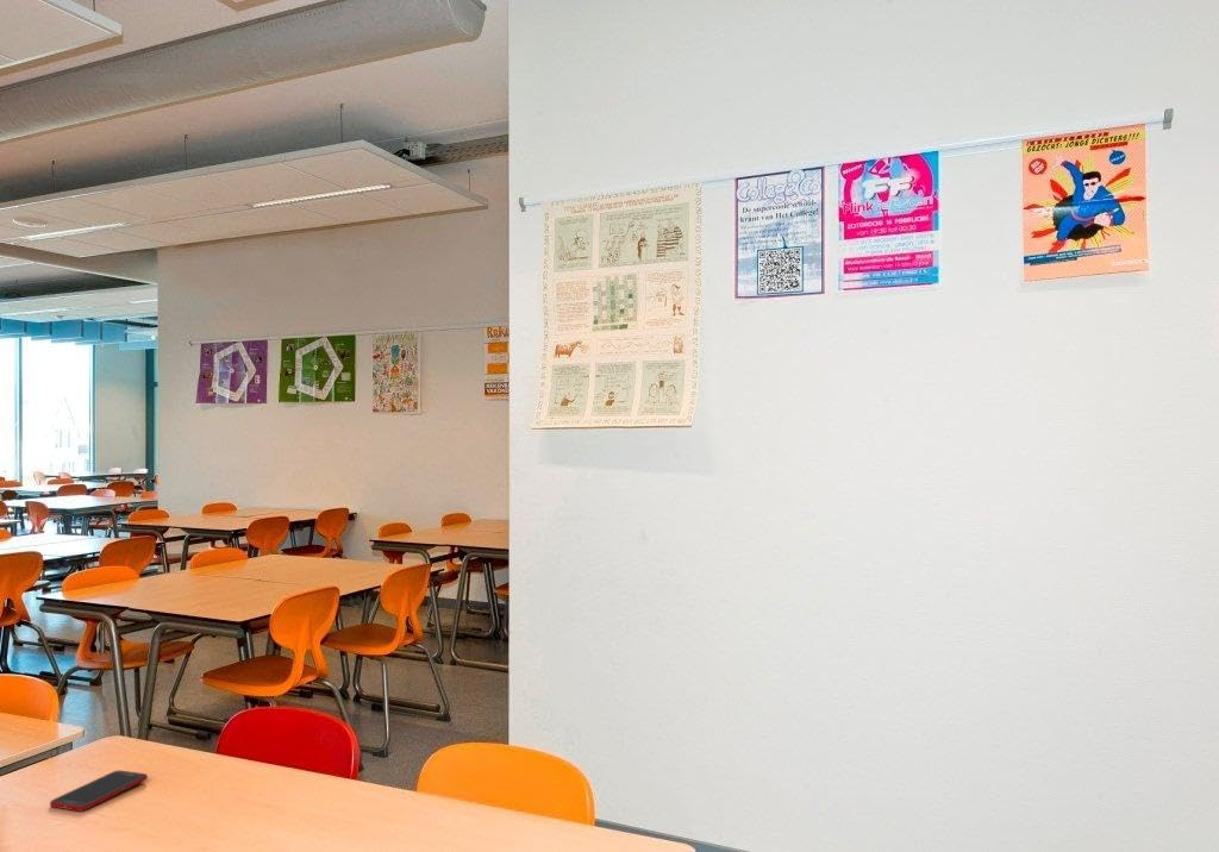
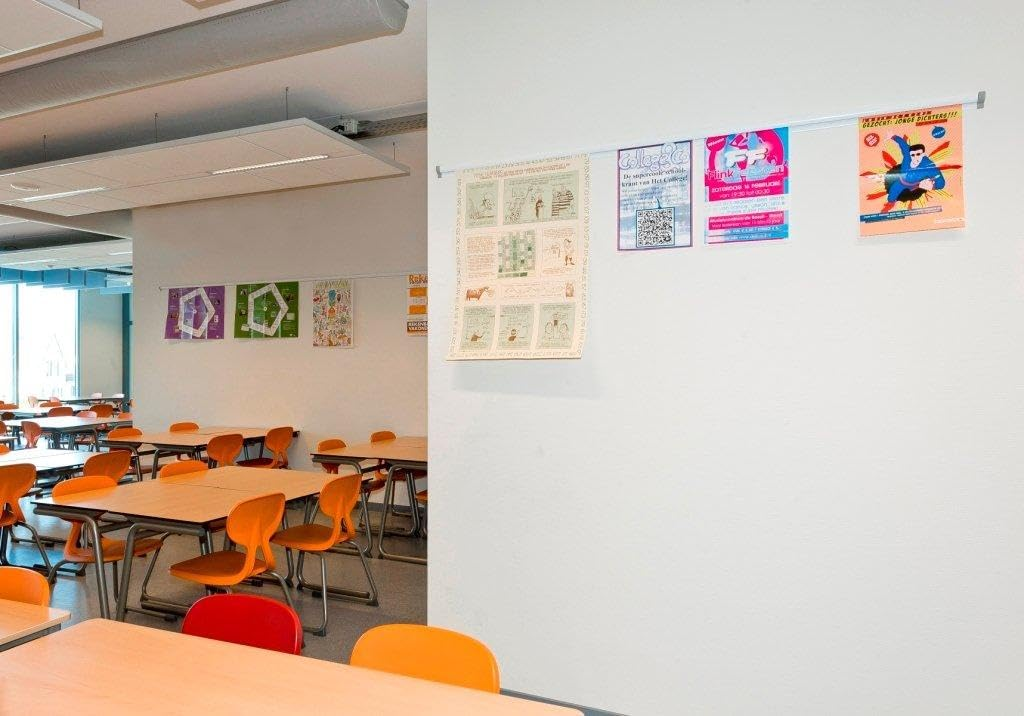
- cell phone (100, 790)
